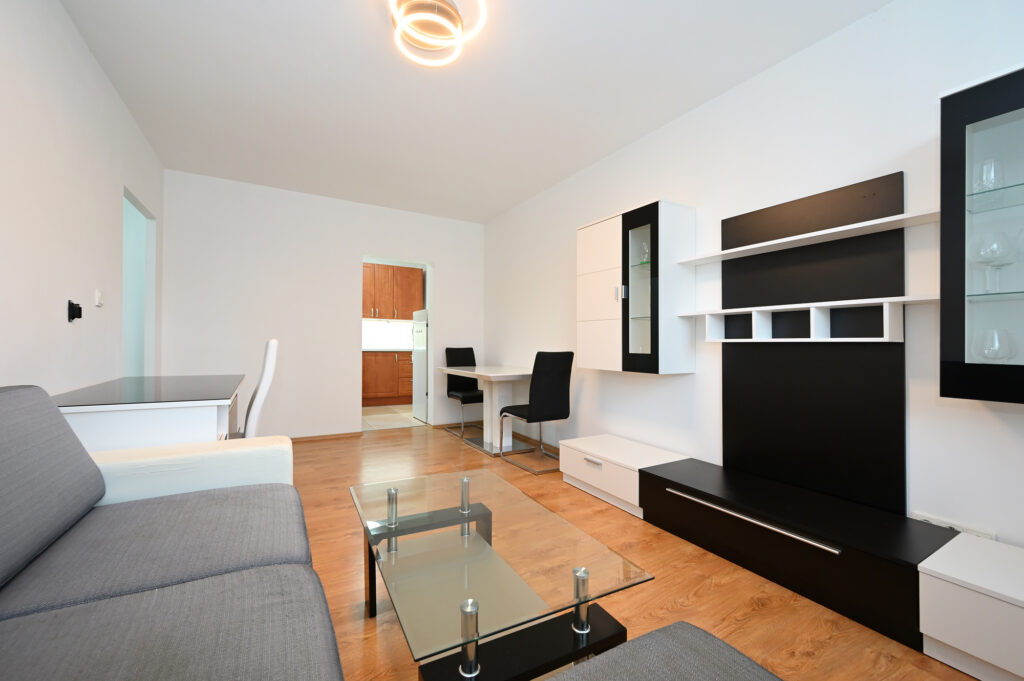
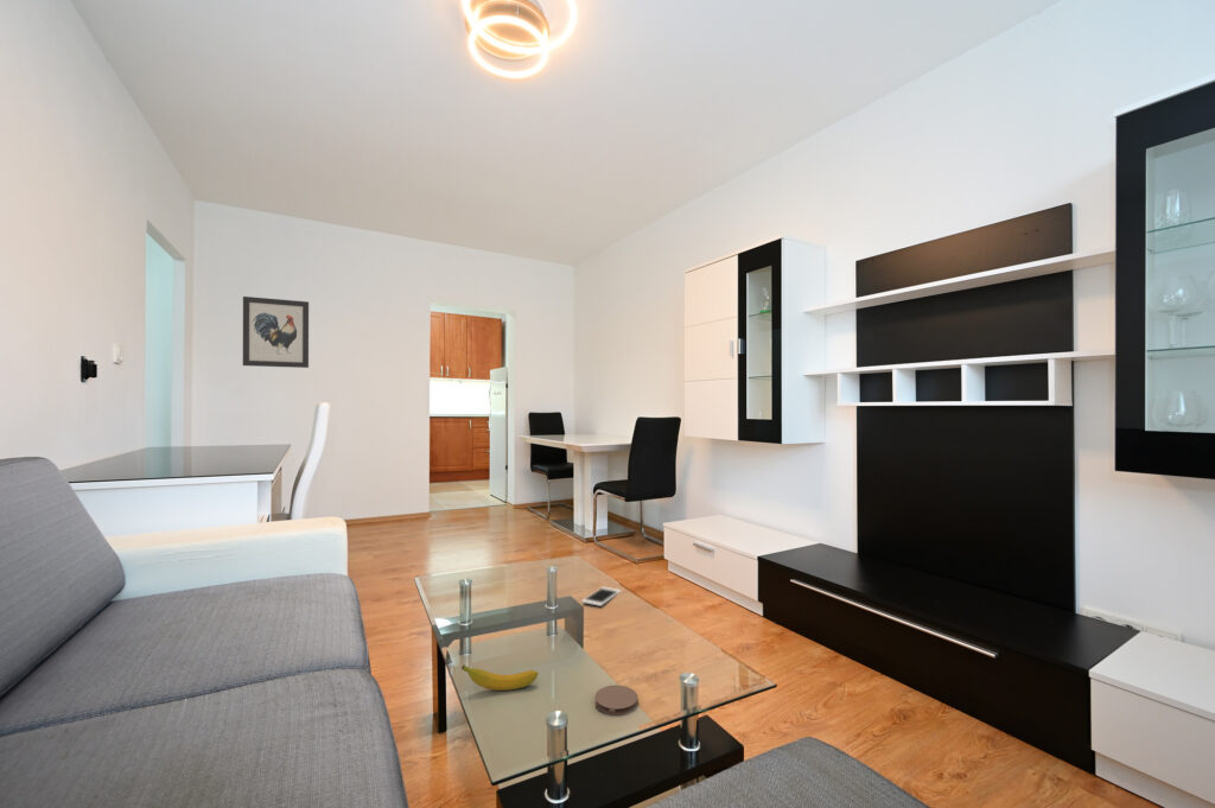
+ cell phone (602, 596)
+ wall art (276, 332)
+ banana (500, 675)
+ coaster (616, 699)
